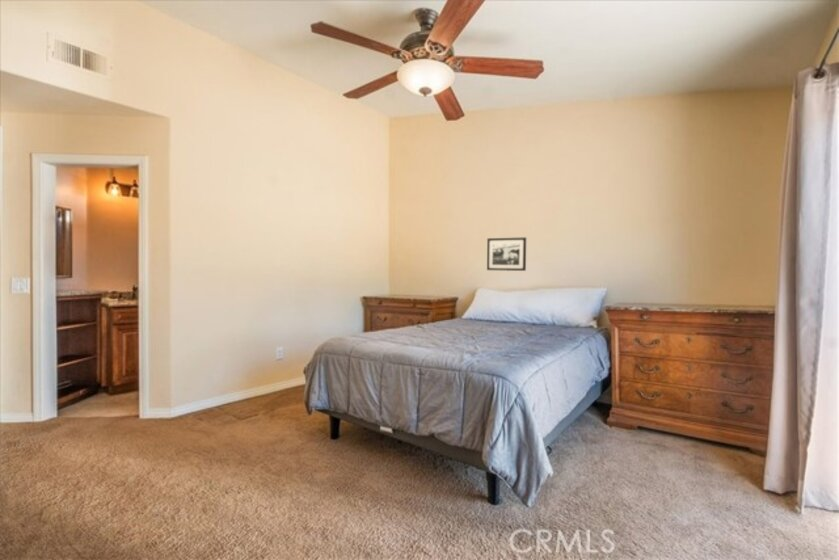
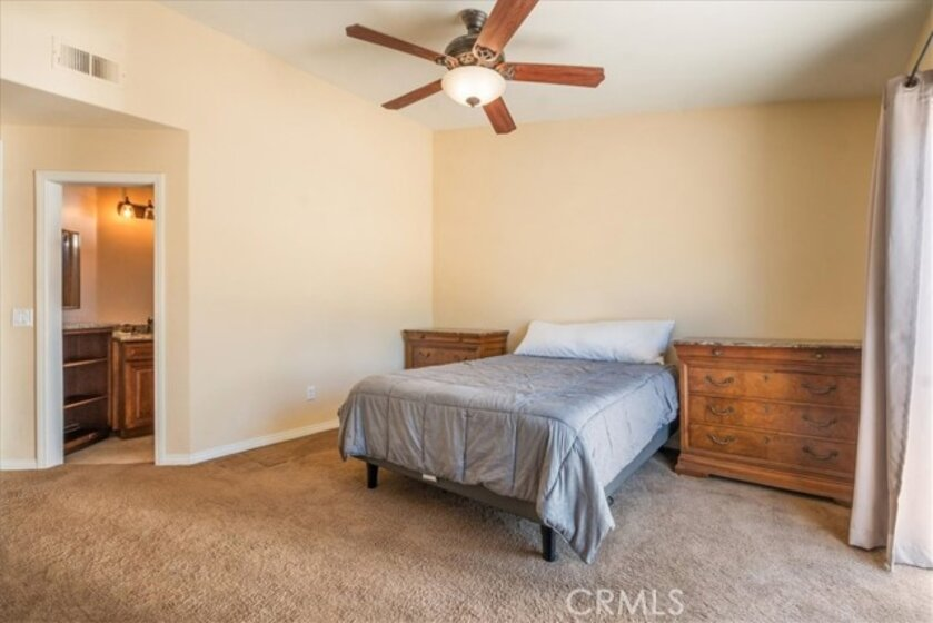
- picture frame (506, 254)
